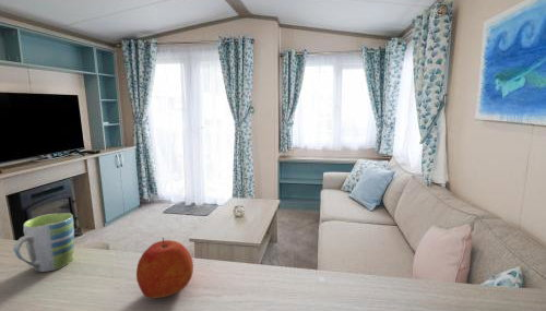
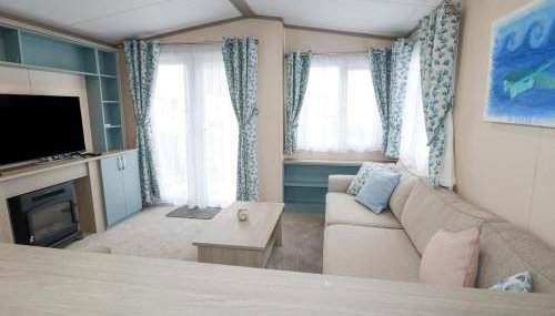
- mug (44, 243)
- apple (164, 263)
